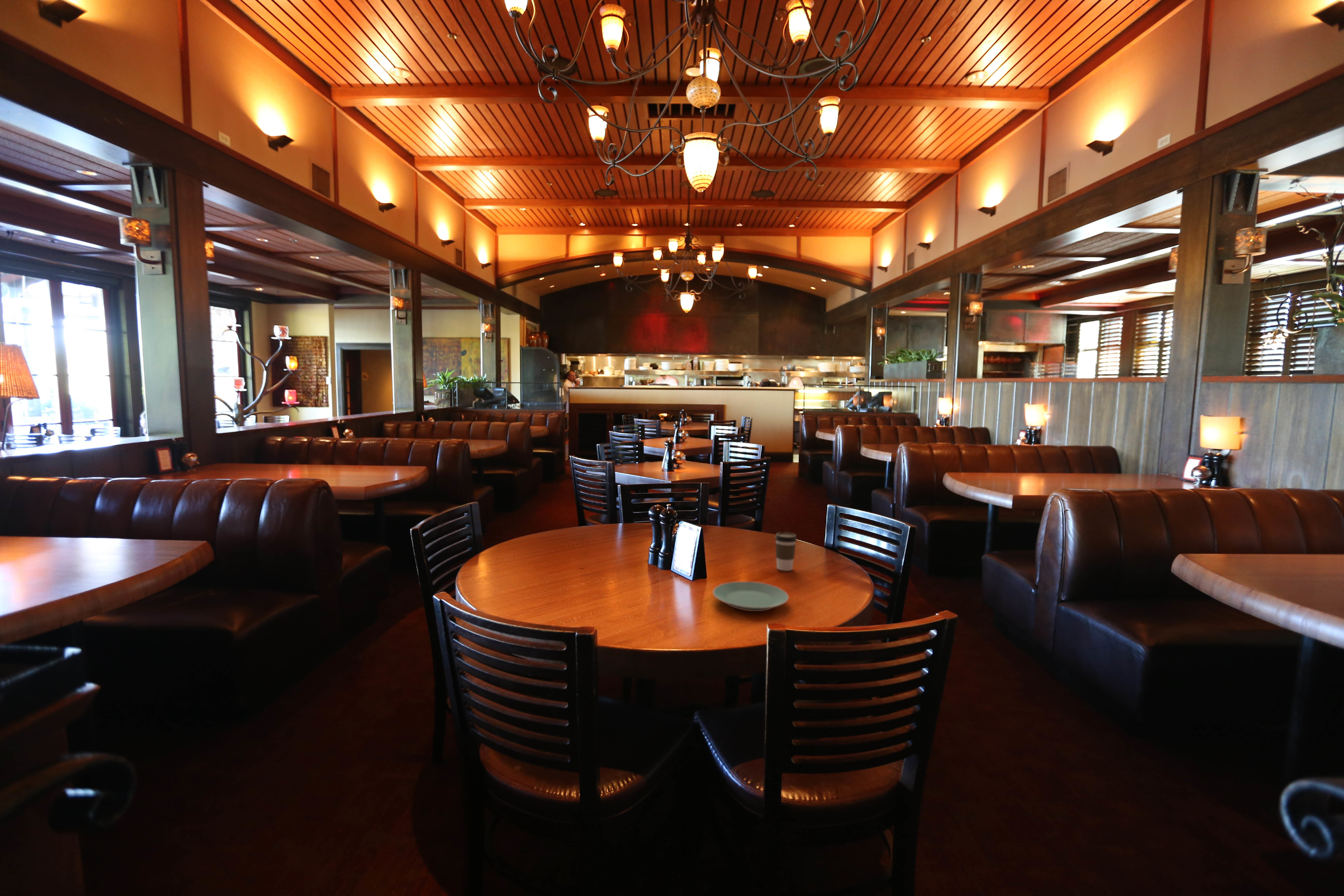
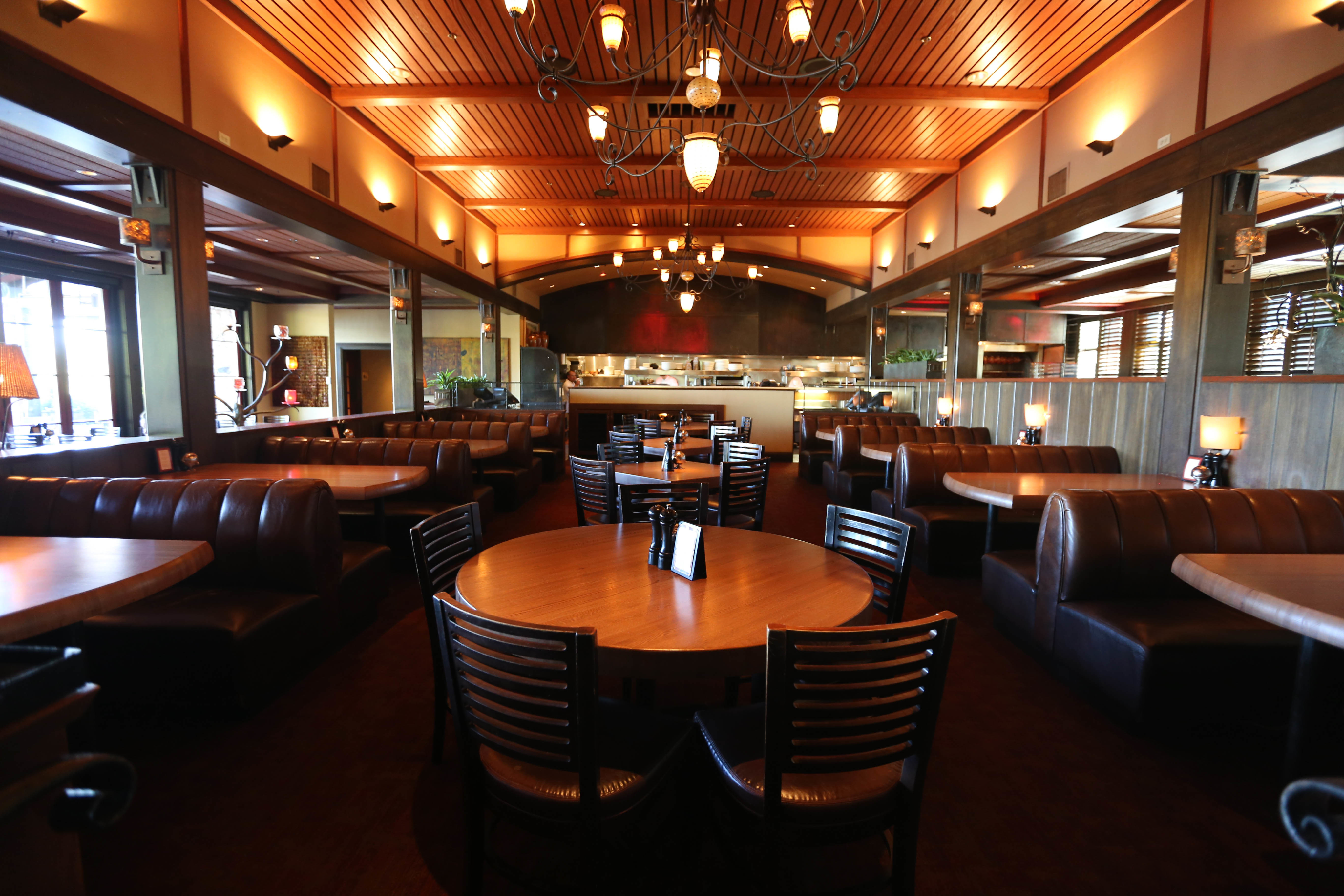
- coffee cup (785, 552)
- plate (750, 597)
